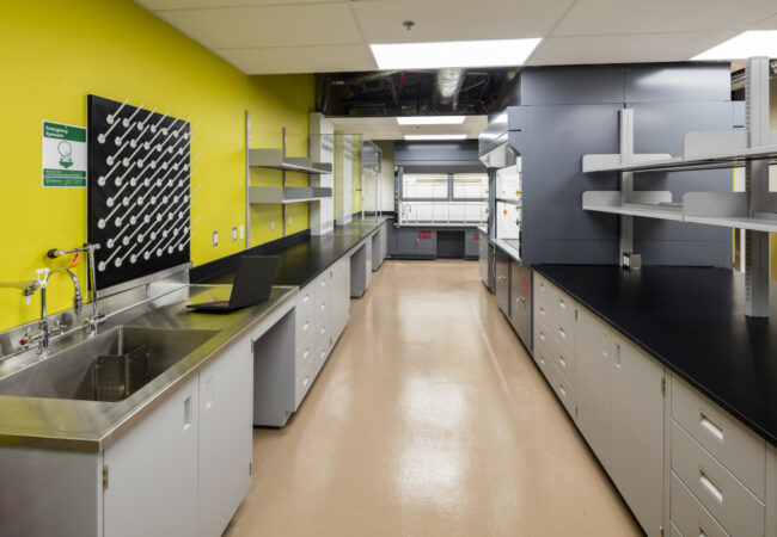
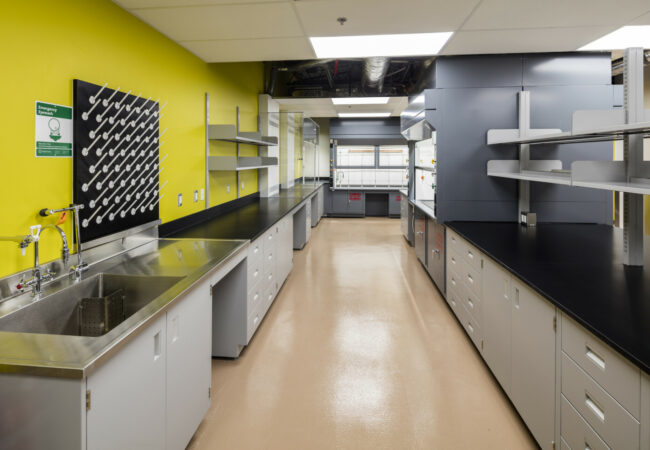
- laptop (234, 280)
